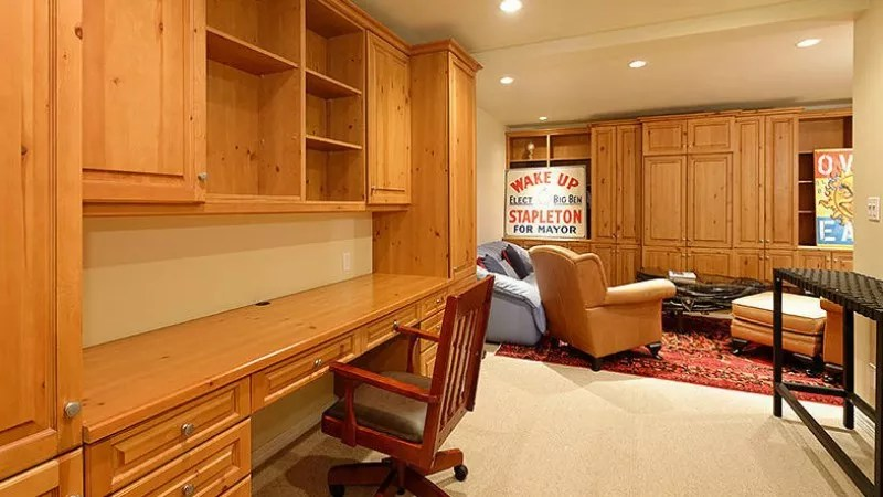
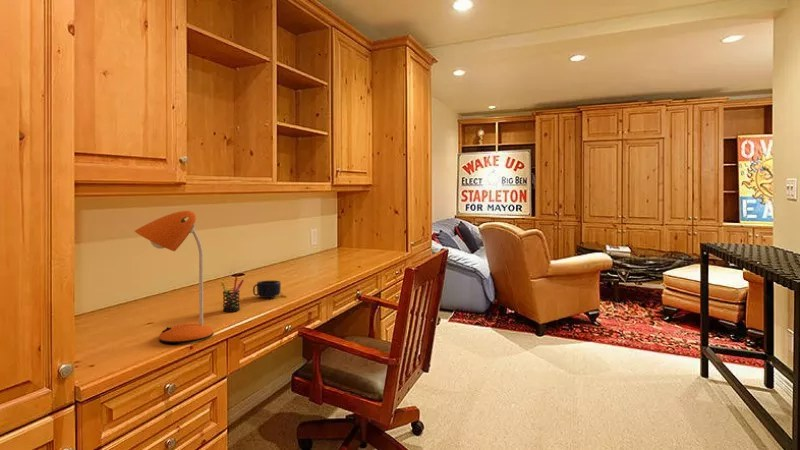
+ pen holder (230, 293)
+ mug (266, 289)
+ desk lamp (175, 250)
